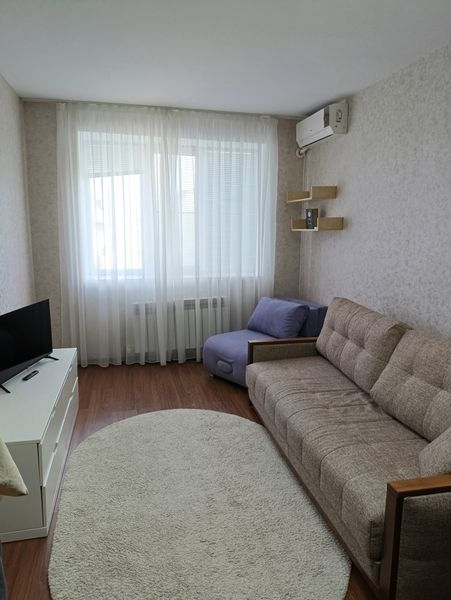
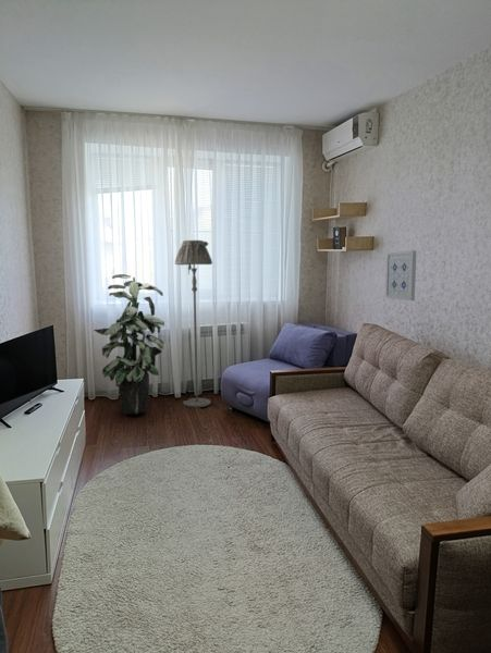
+ floor lamp (195, 323)
+ wall art (400, 275)
+ indoor plant (130, 344)
